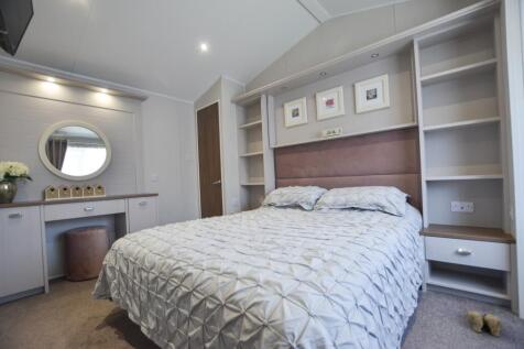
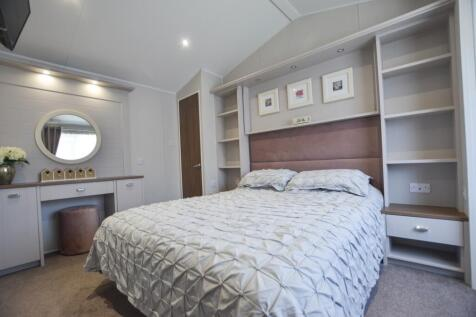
- slippers (483, 317)
